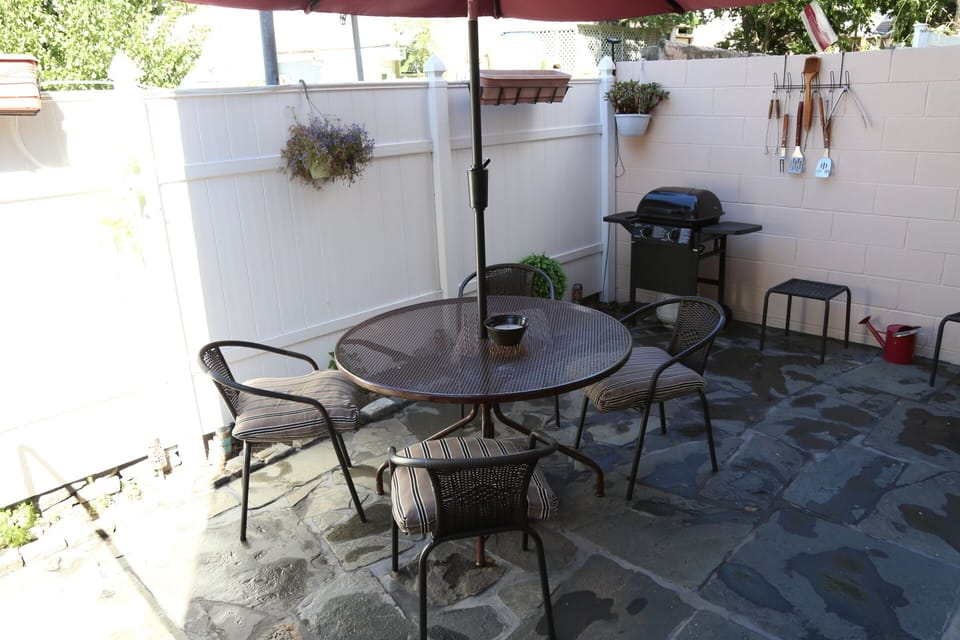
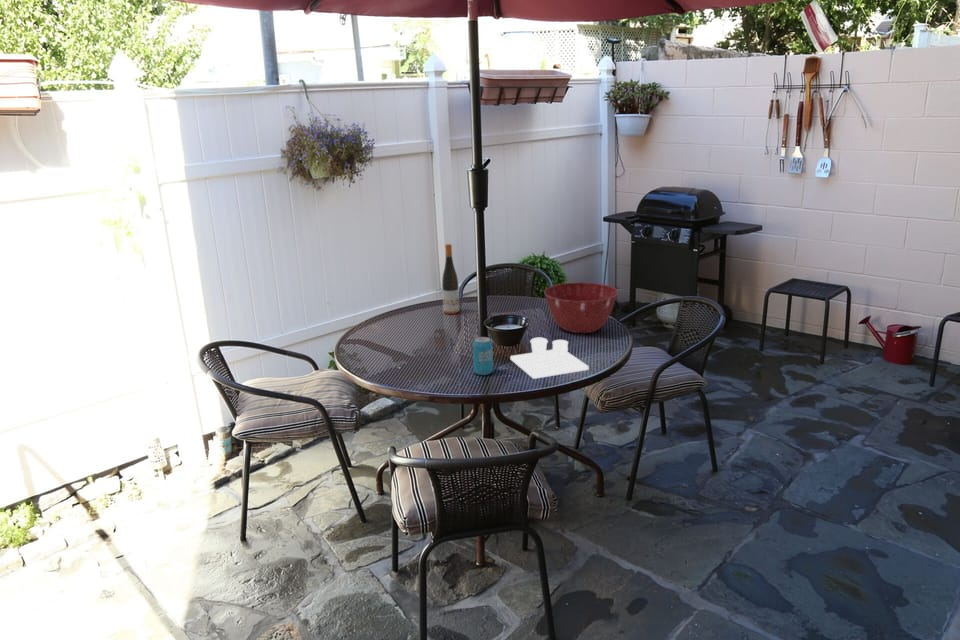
+ beverage can (482, 356)
+ salt and pepper shaker set (548, 352)
+ mixing bowl (580, 309)
+ wine bottle (449, 278)
